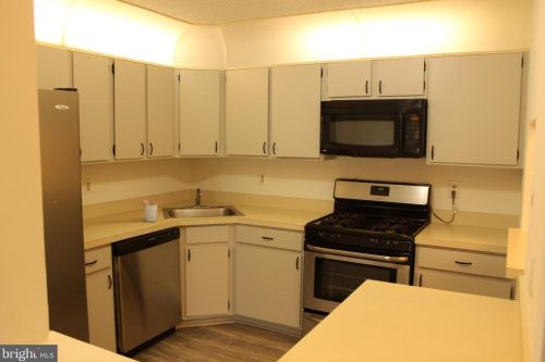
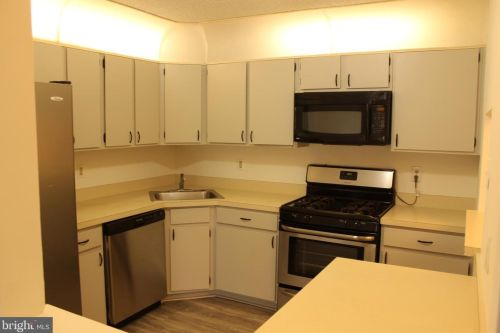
- utensil holder (147, 209)
